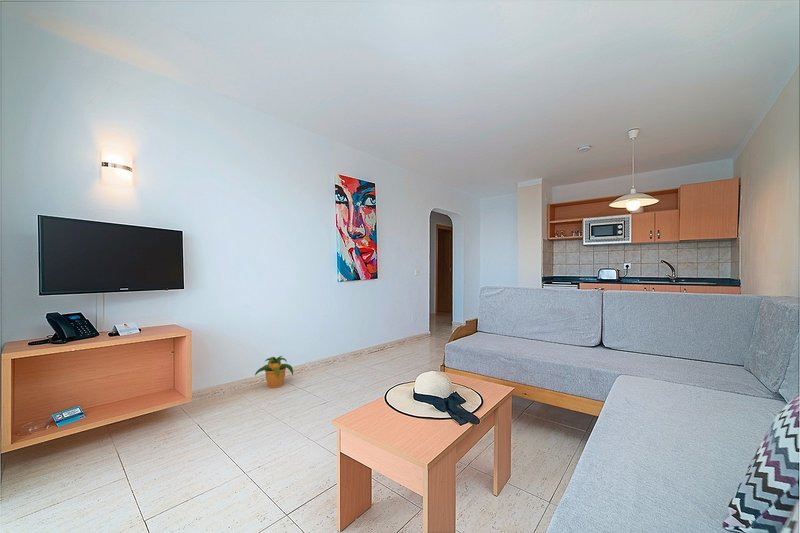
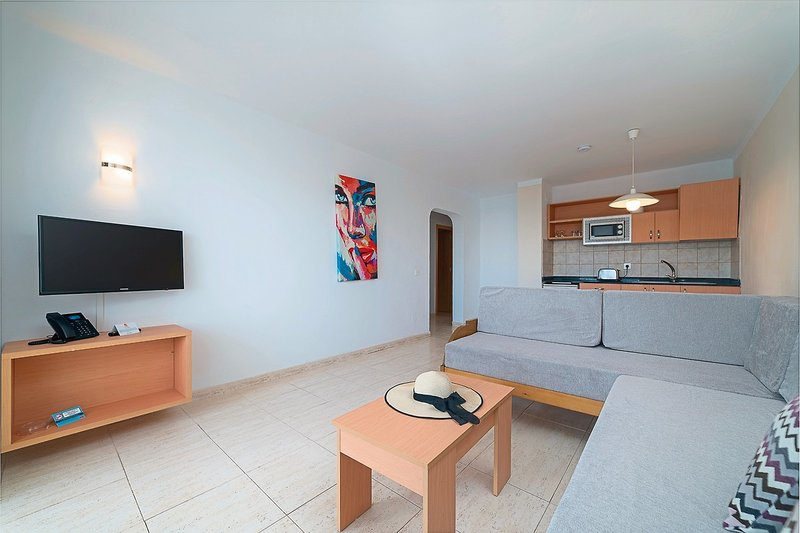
- potted plant (273, 370)
